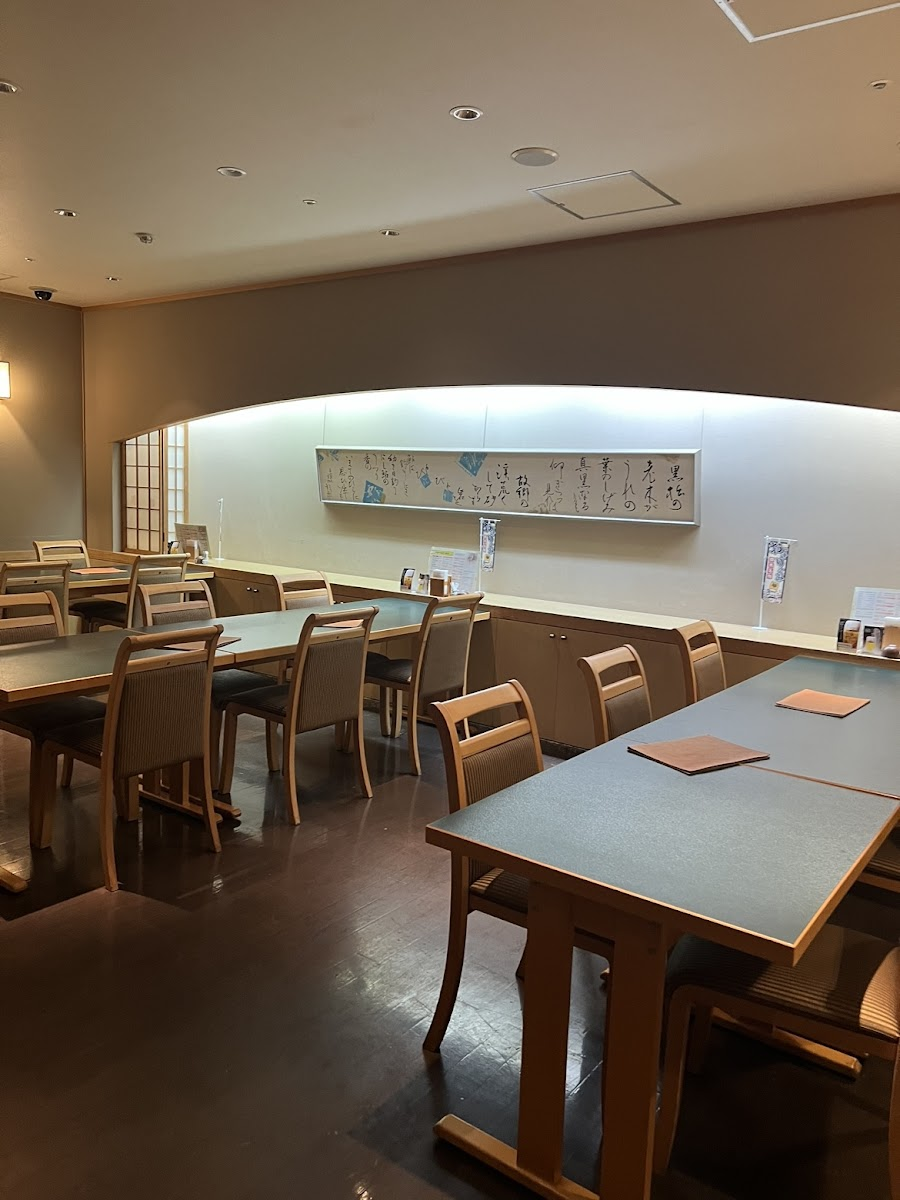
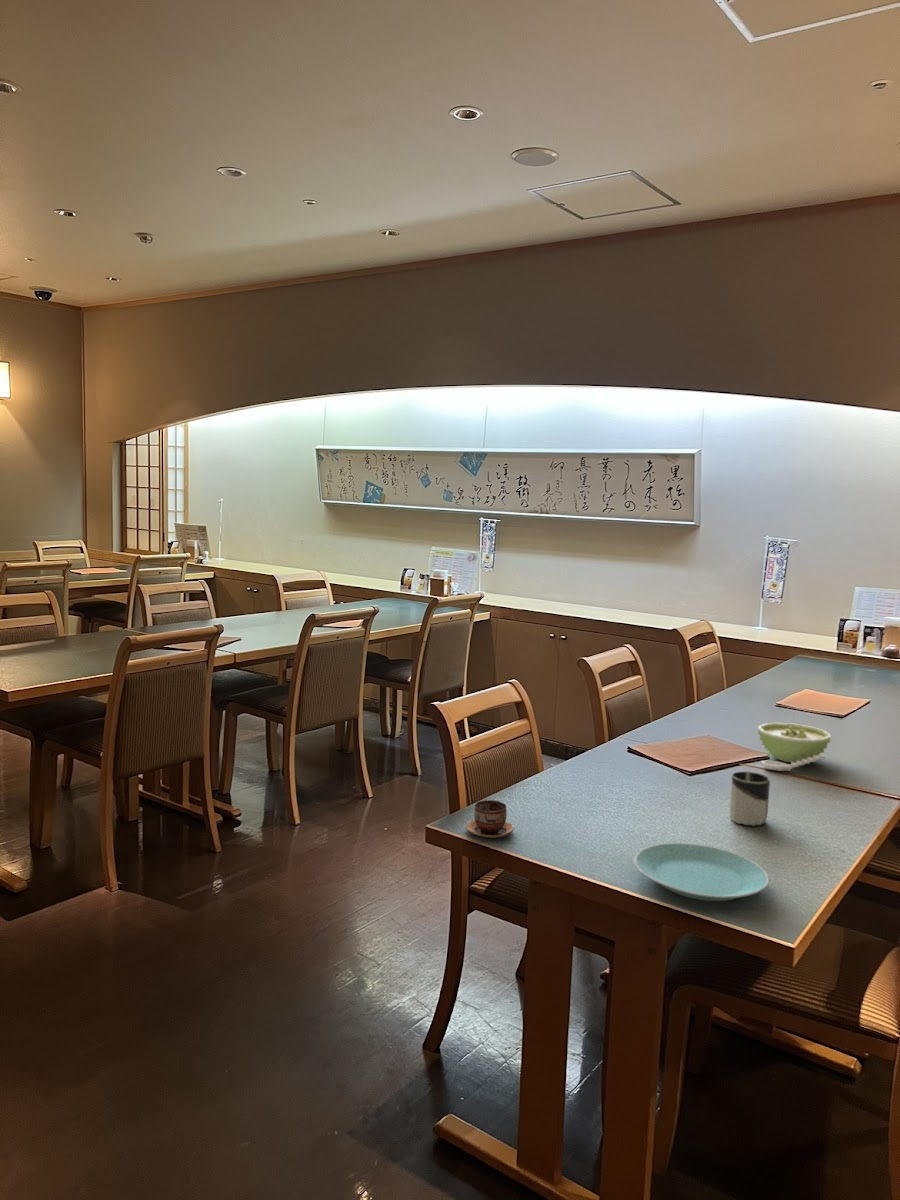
+ frying pan (792, 746)
+ plate (700, 874)
+ cup (750, 796)
+ cup (491, 817)
